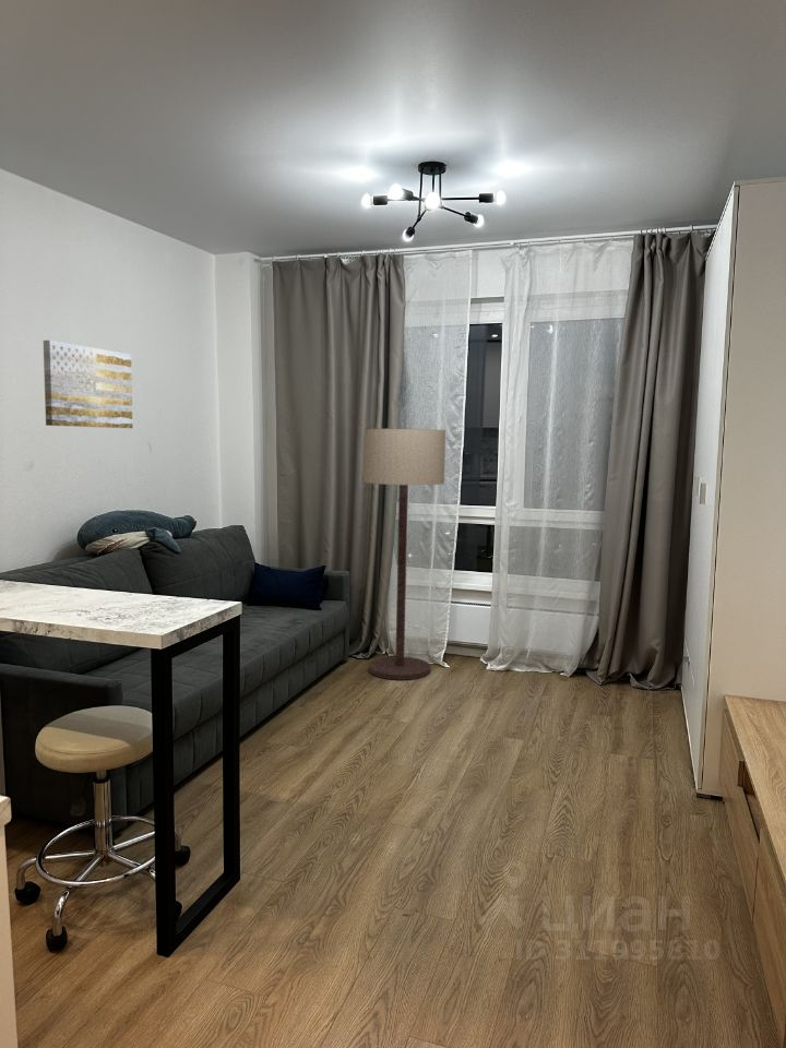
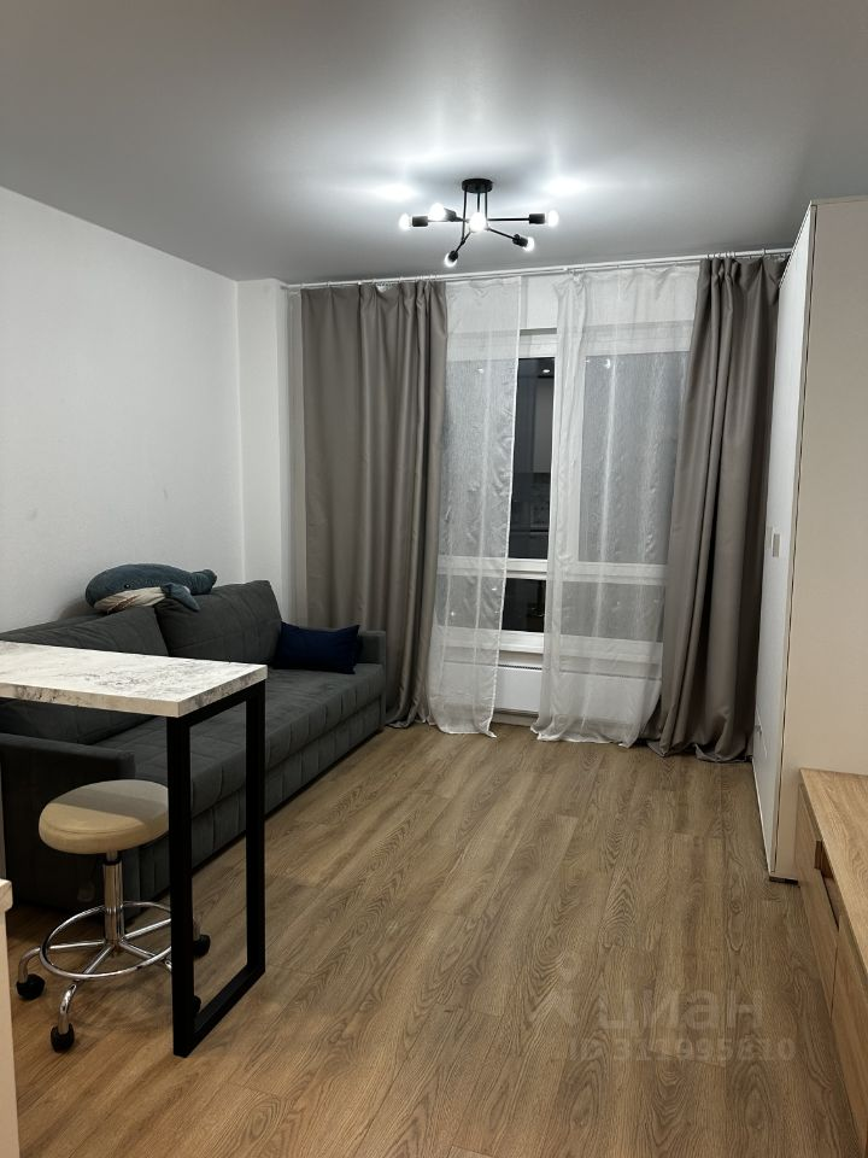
- floor lamp (402, 551)
- wall art (91, 388)
